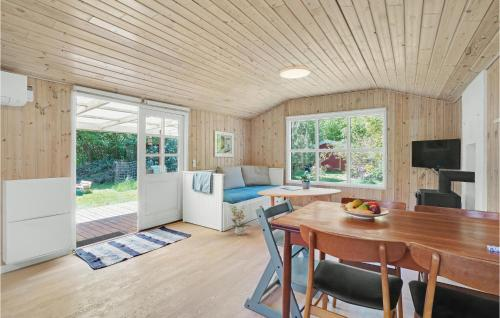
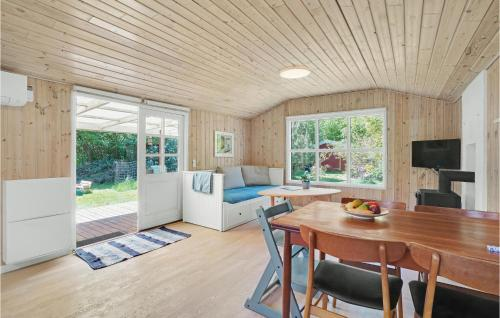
- potted plant (238, 219)
